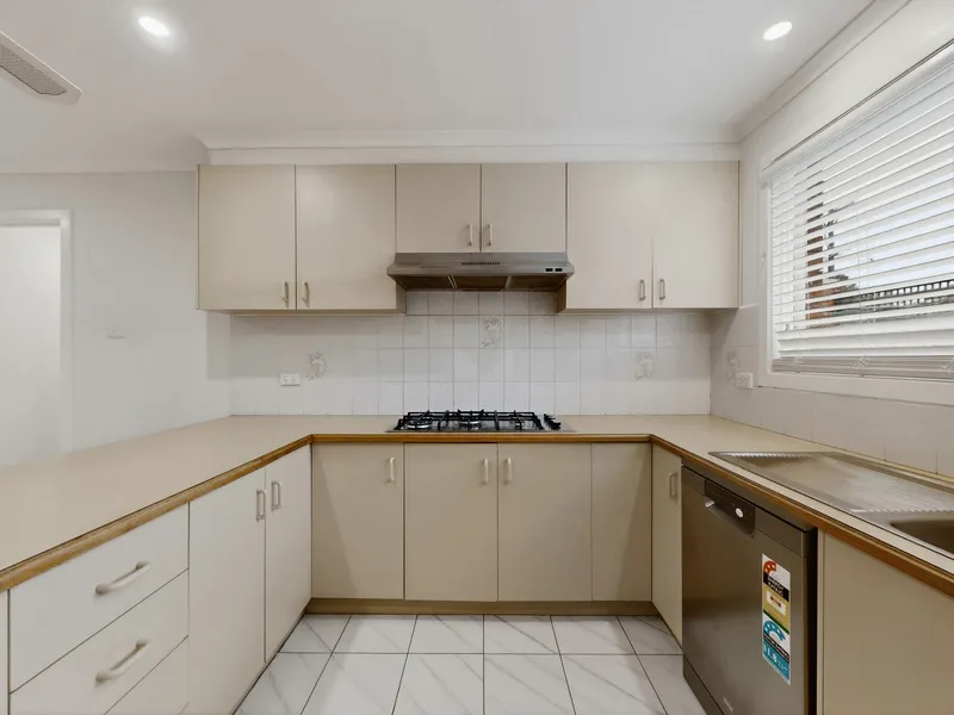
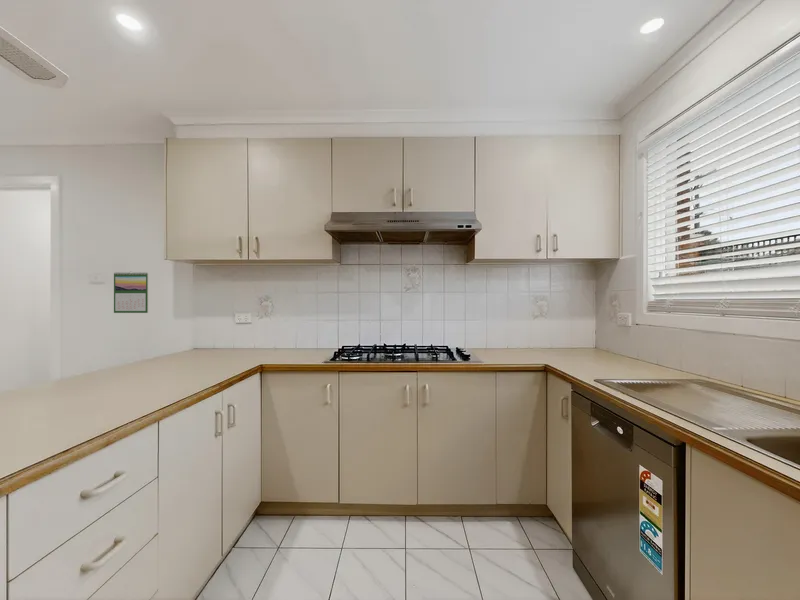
+ calendar (131, 292)
